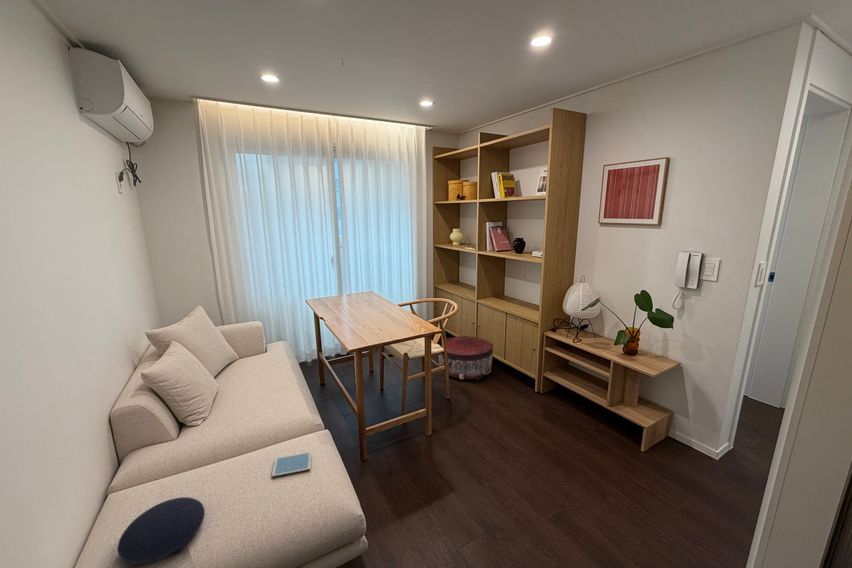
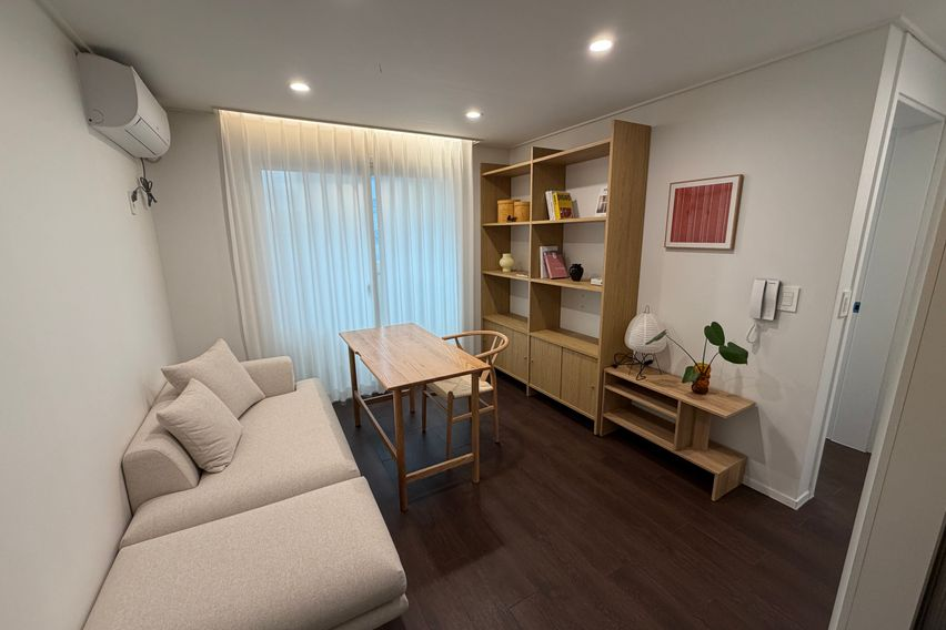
- pouf (466, 355)
- cushion (163, 527)
- tablet (292, 464)
